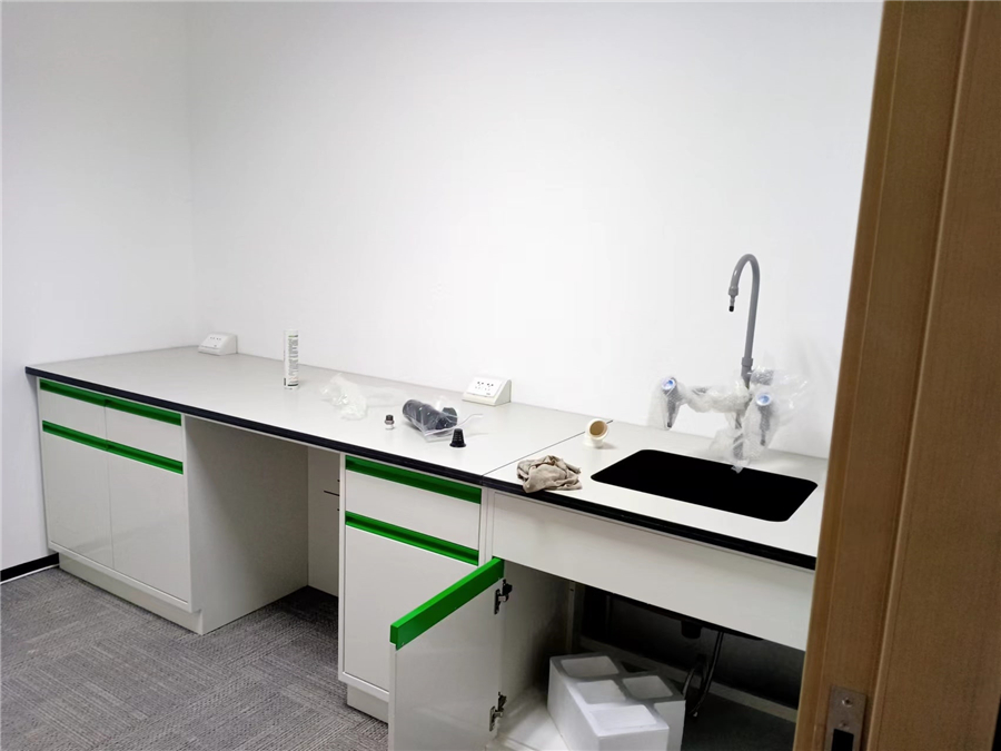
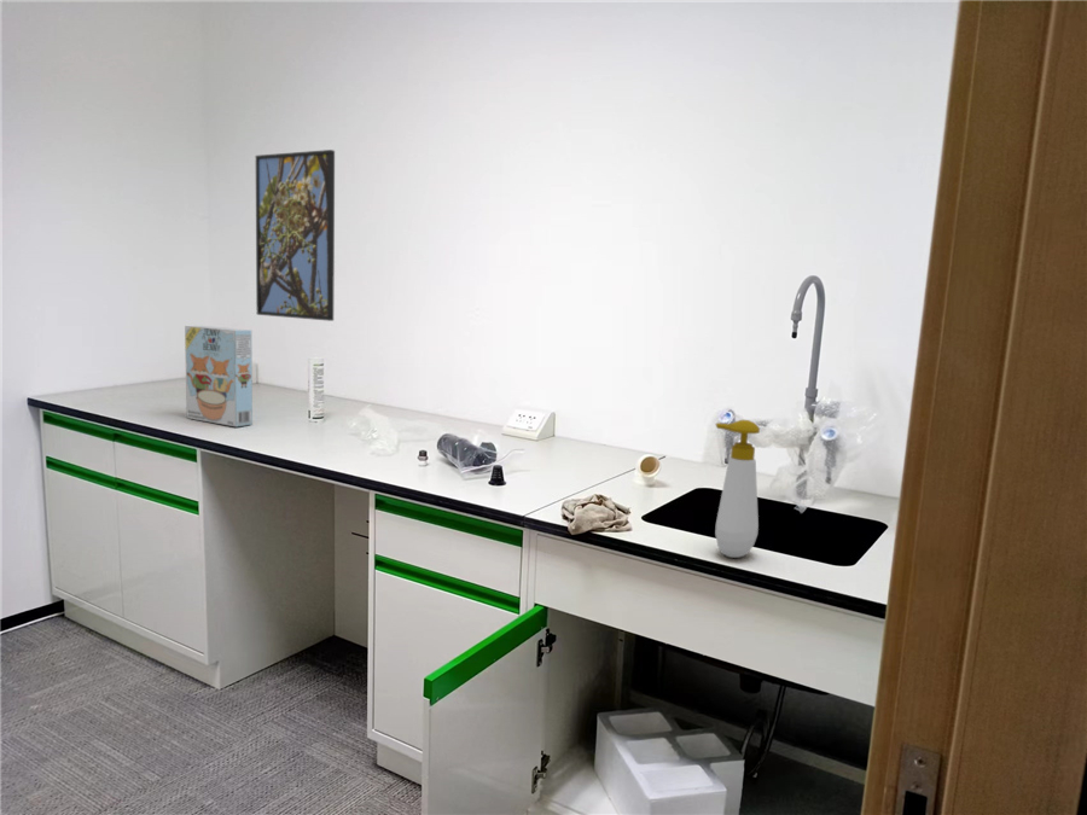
+ soap bottle (734, 487)
+ cereal box (217, 374)
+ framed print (293, 235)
